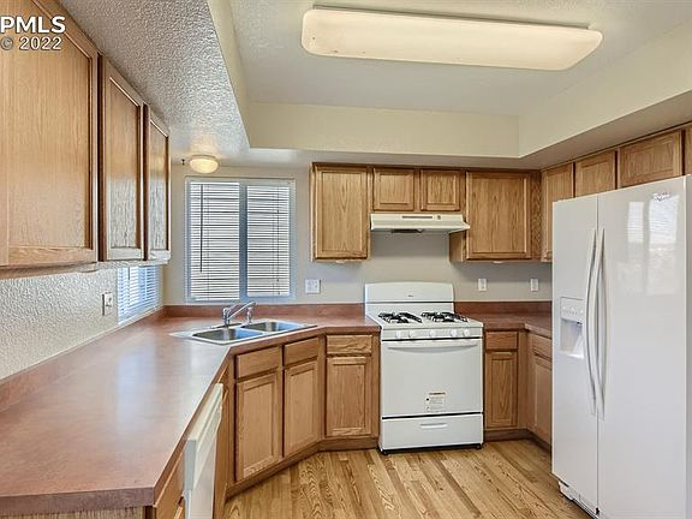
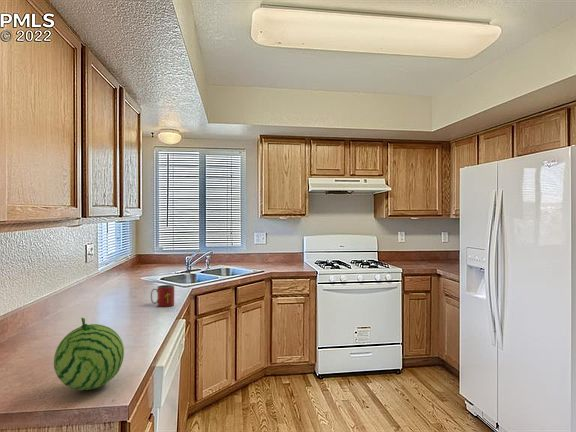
+ fruit (90, 351)
+ mug (162, 295)
